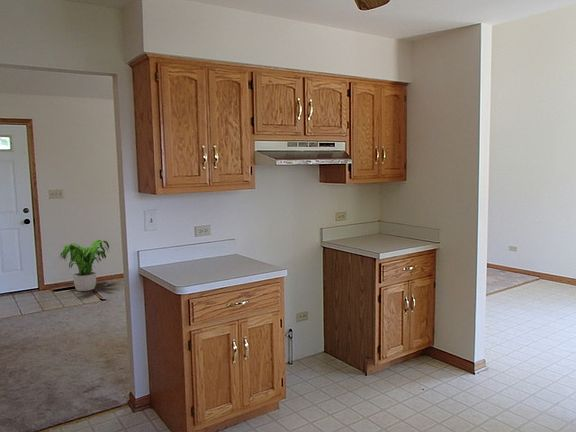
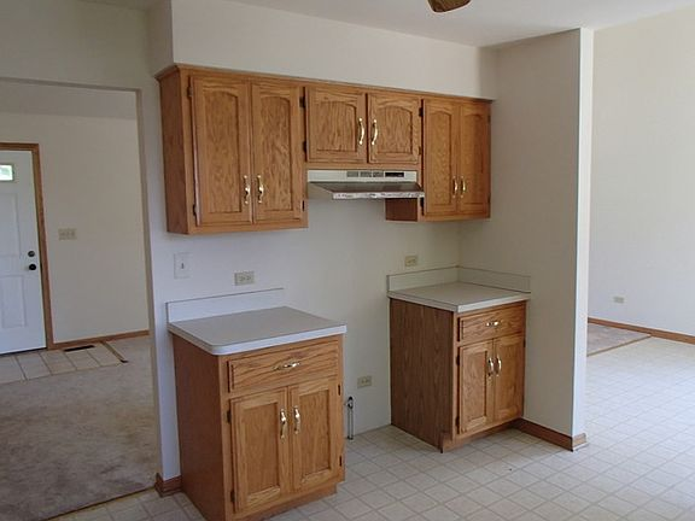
- potted plant (86, 265)
